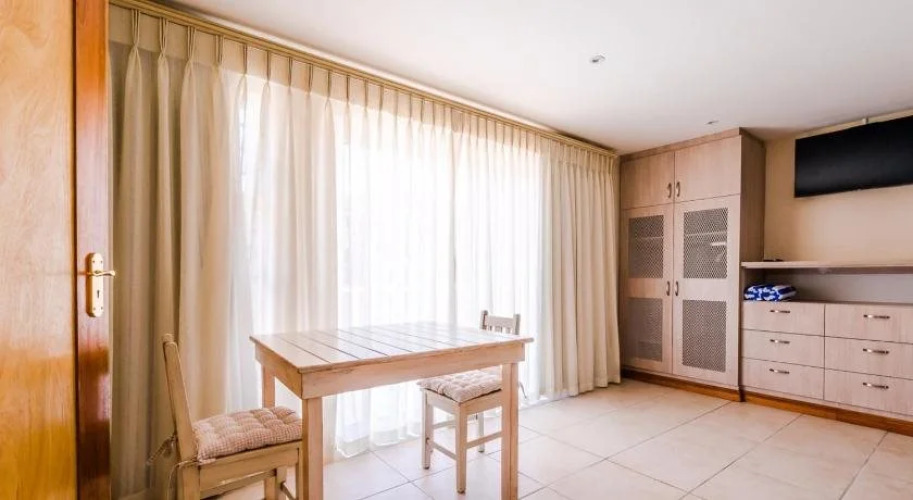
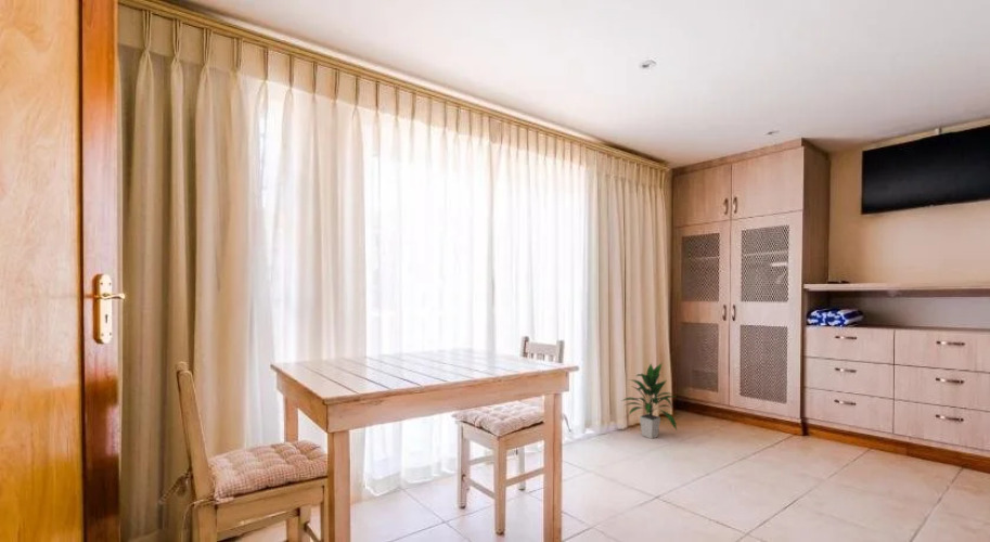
+ indoor plant (652, 400)
